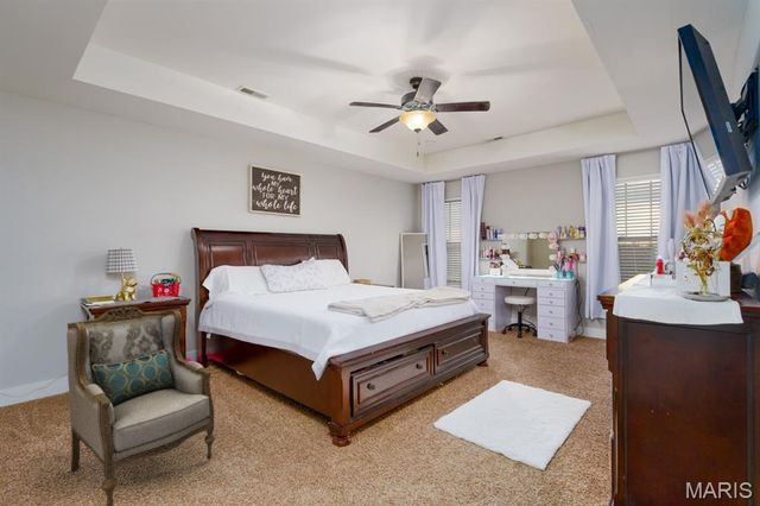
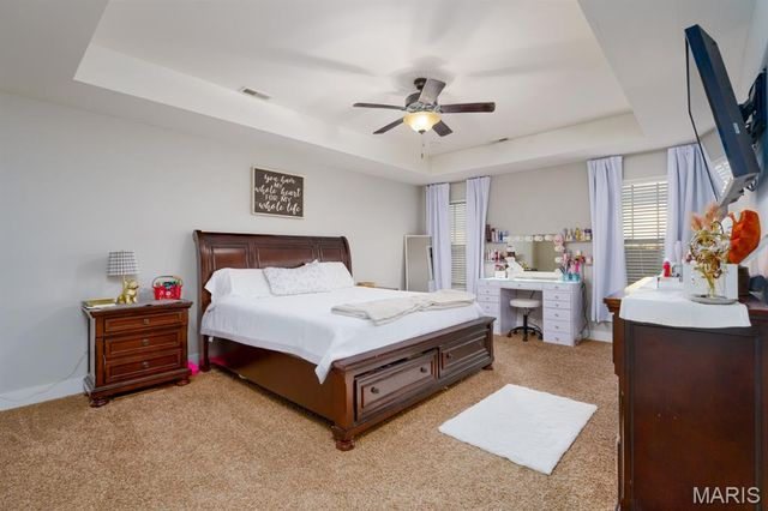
- armchair (141, 388)
